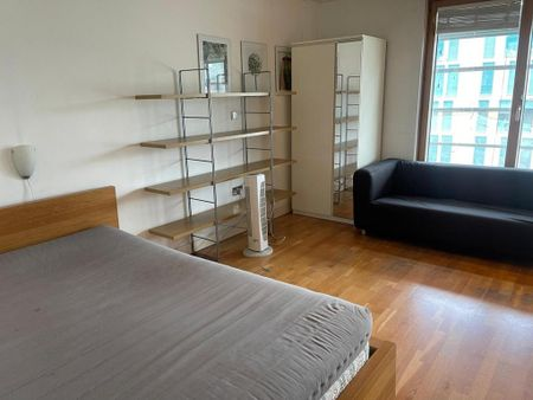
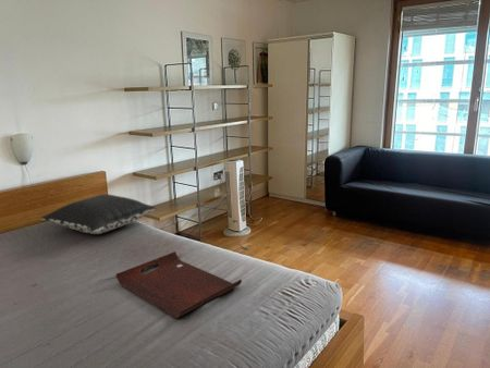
+ pillow (100, 212)
+ serving tray (177, 281)
